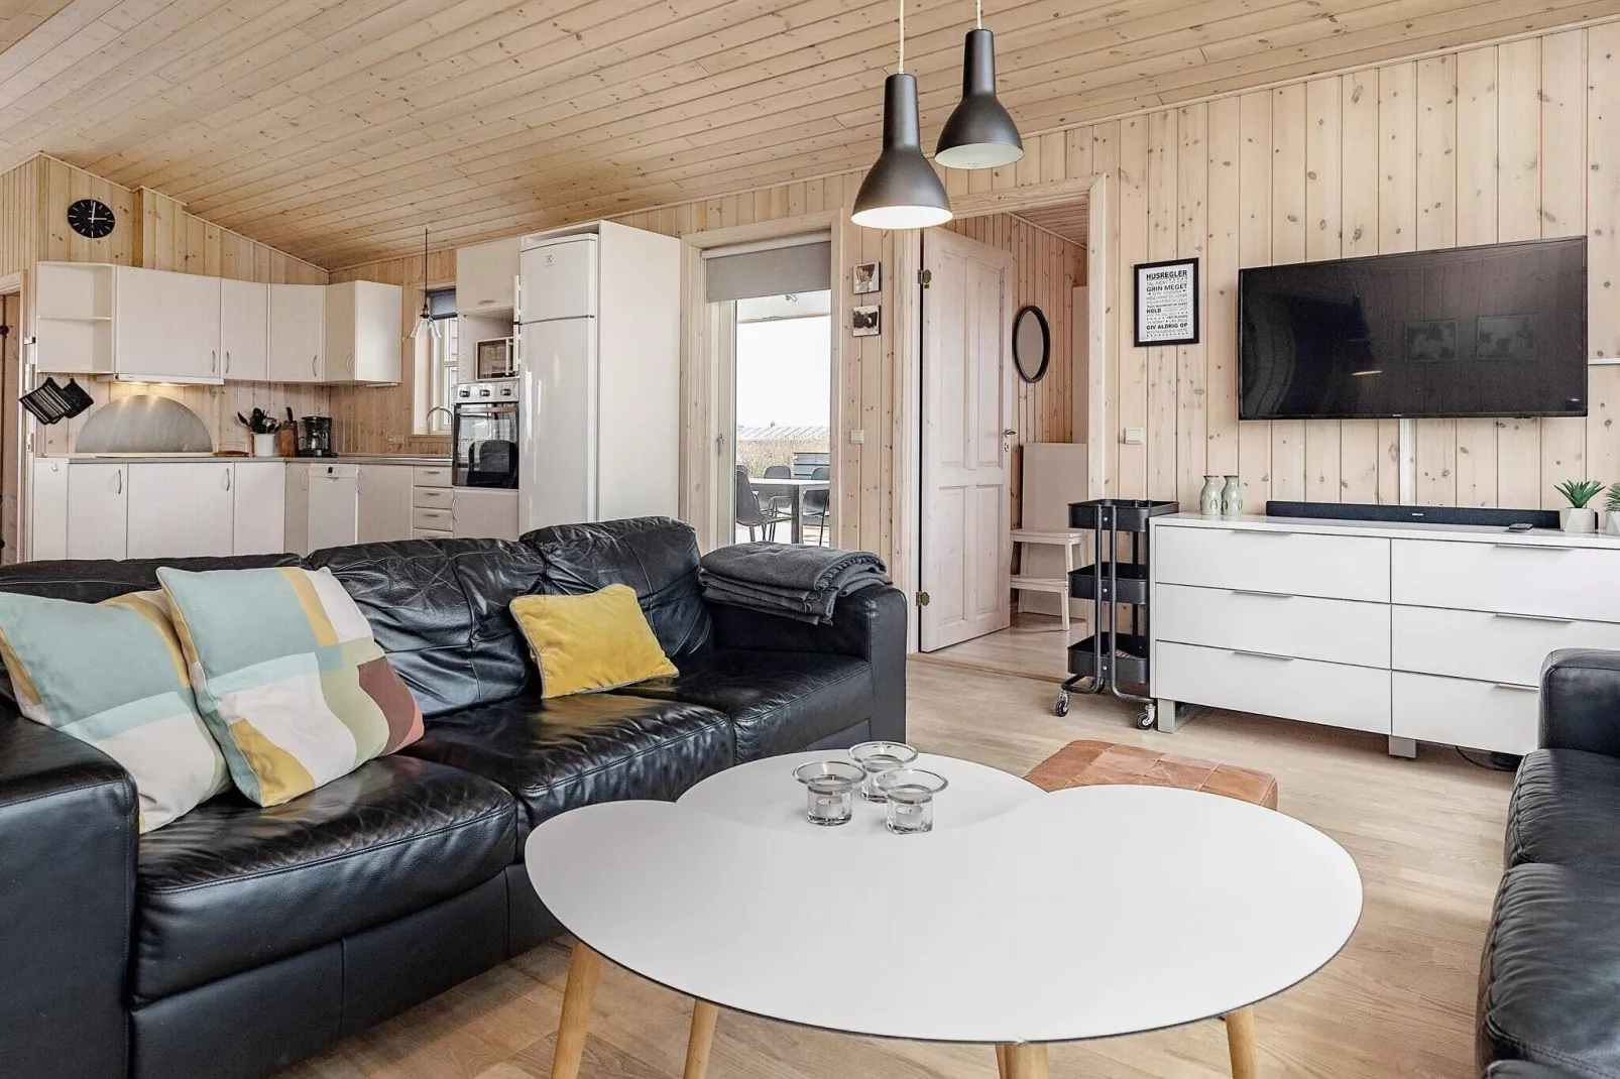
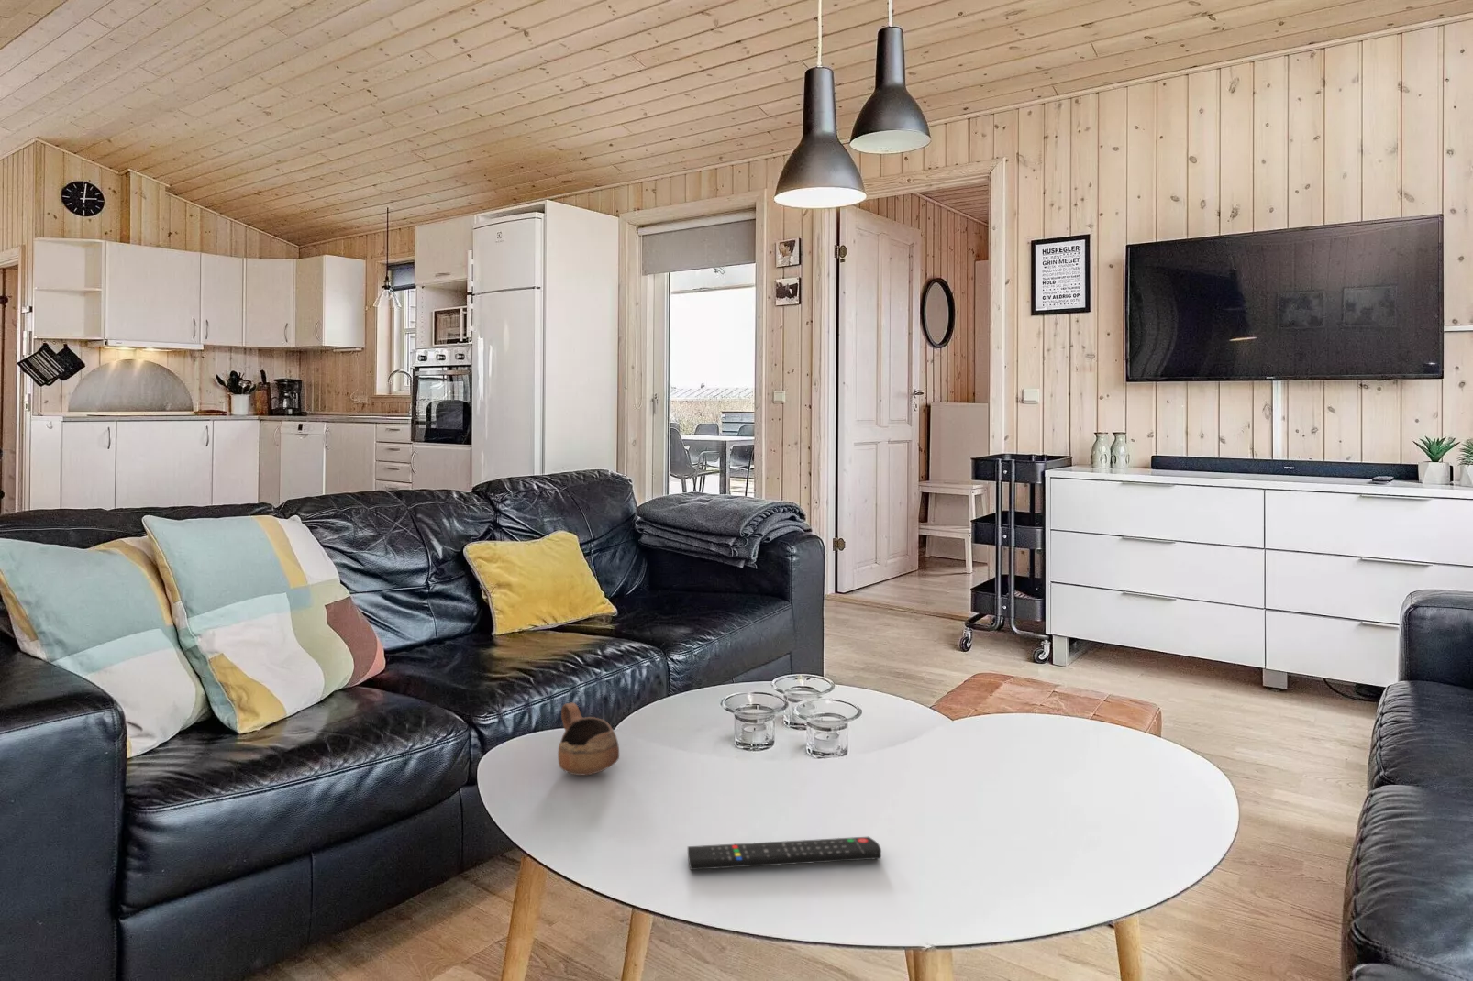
+ remote control (785, 854)
+ cup (588, 738)
